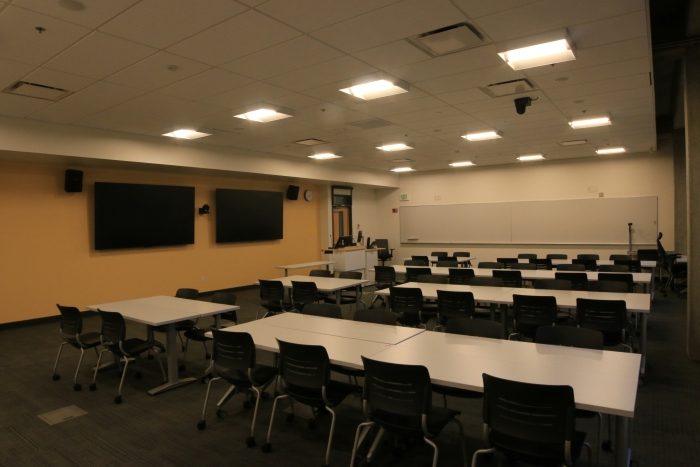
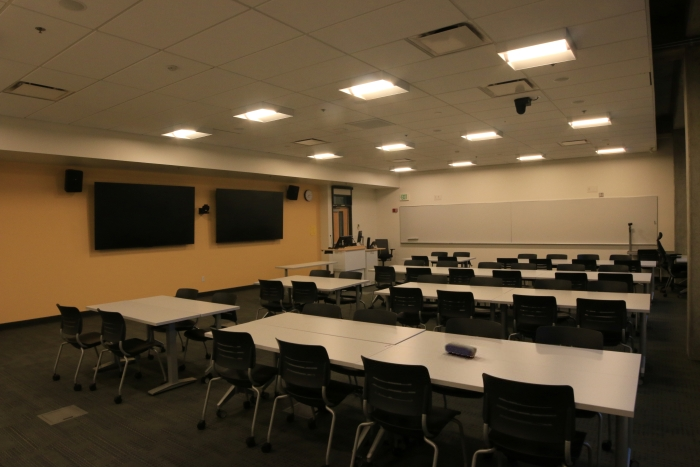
+ pencil case (460, 349)
